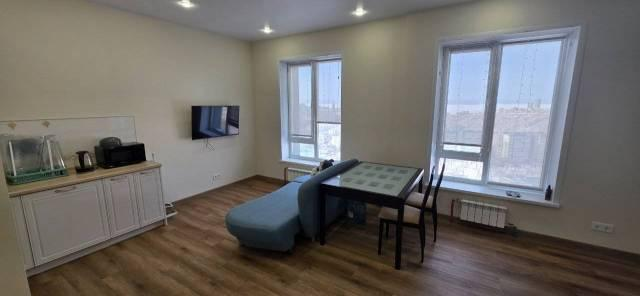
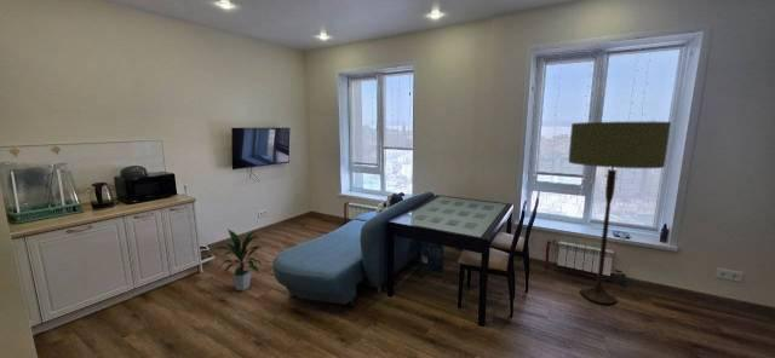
+ floor lamp (607, 212)
+ indoor plant (242, 258)
